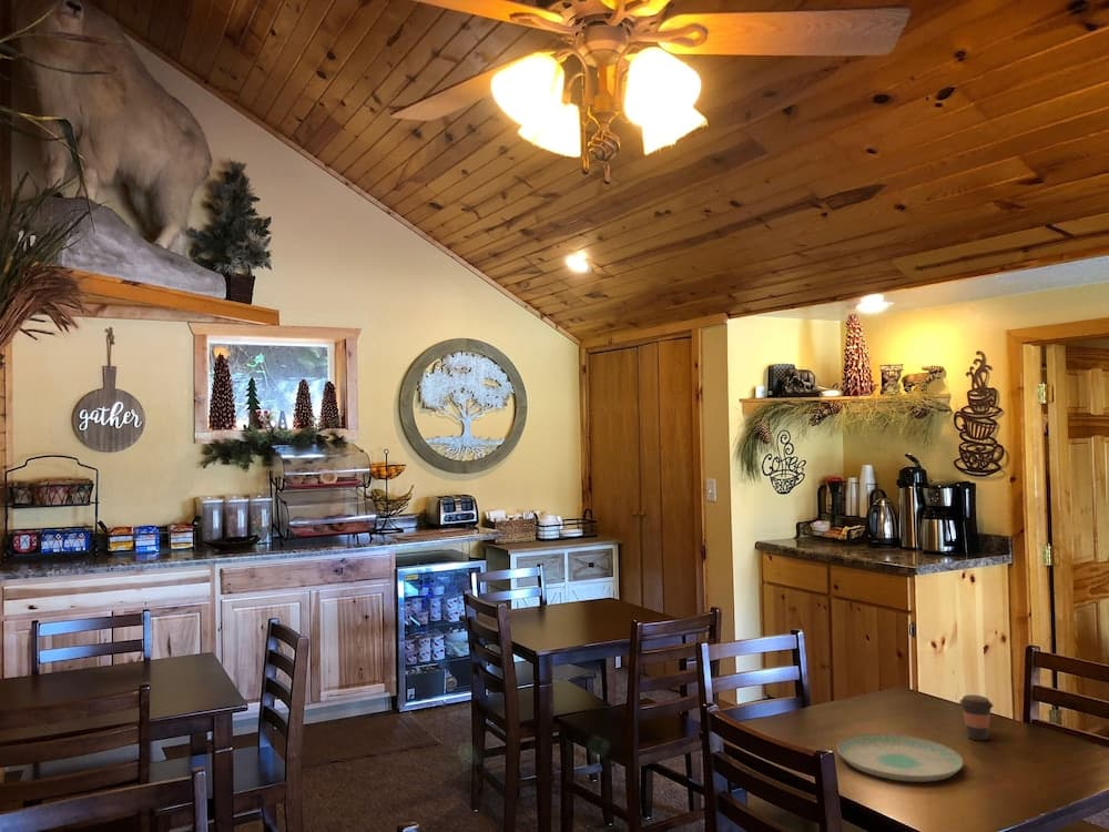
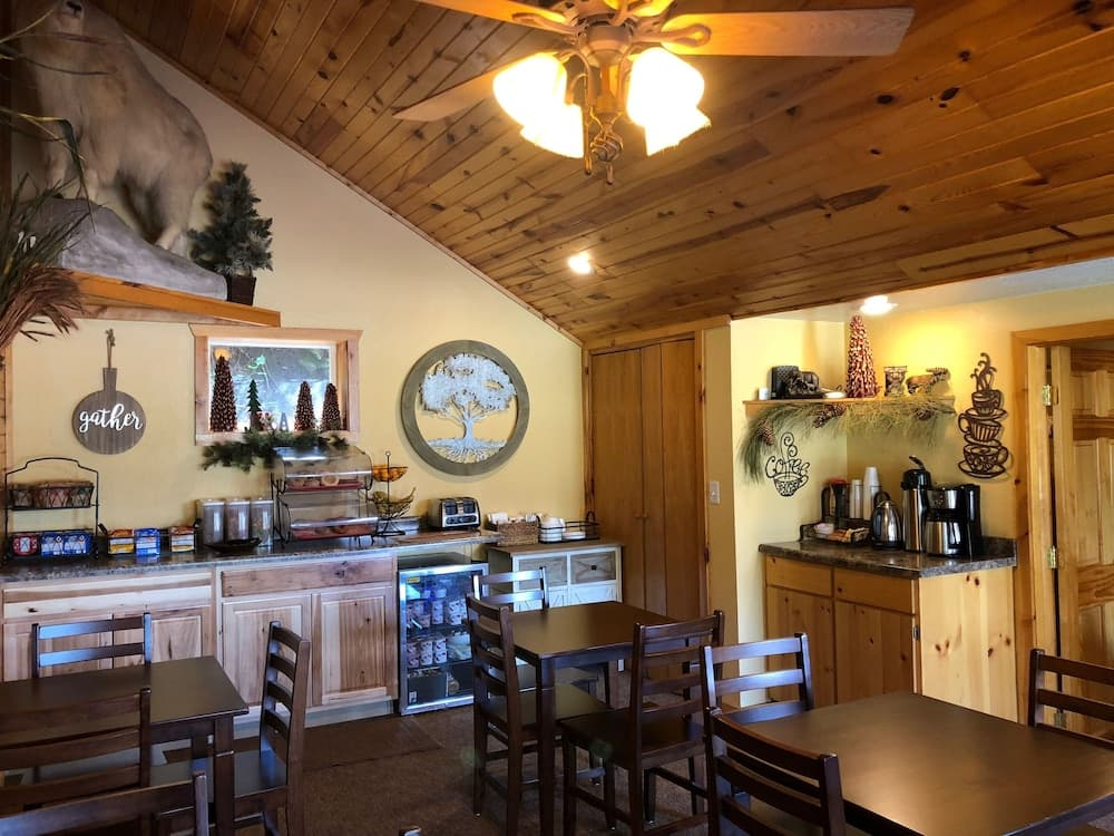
- plate (898, 757)
- coffee cup (976, 718)
